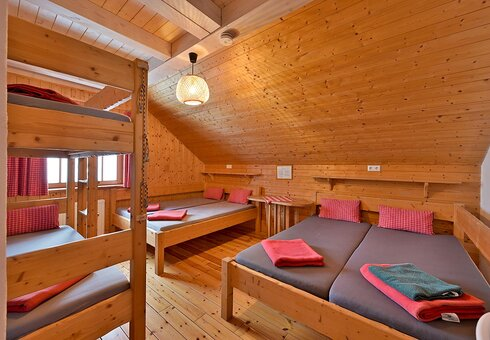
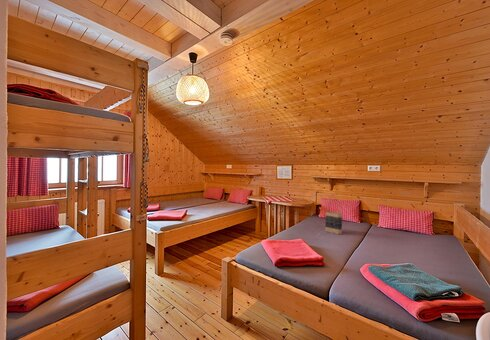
+ bag (333, 214)
